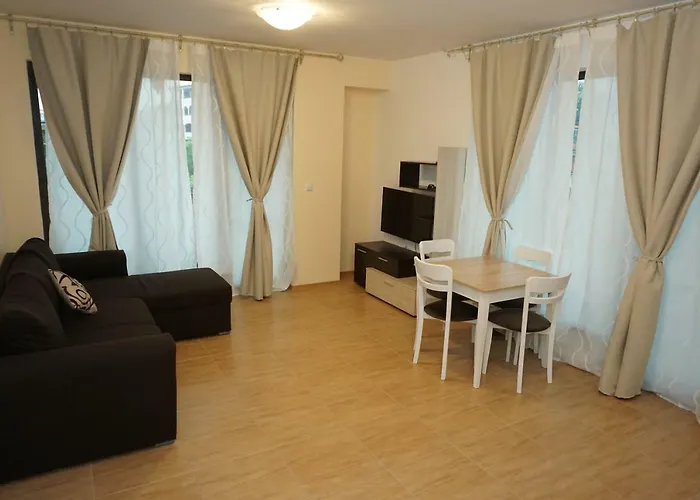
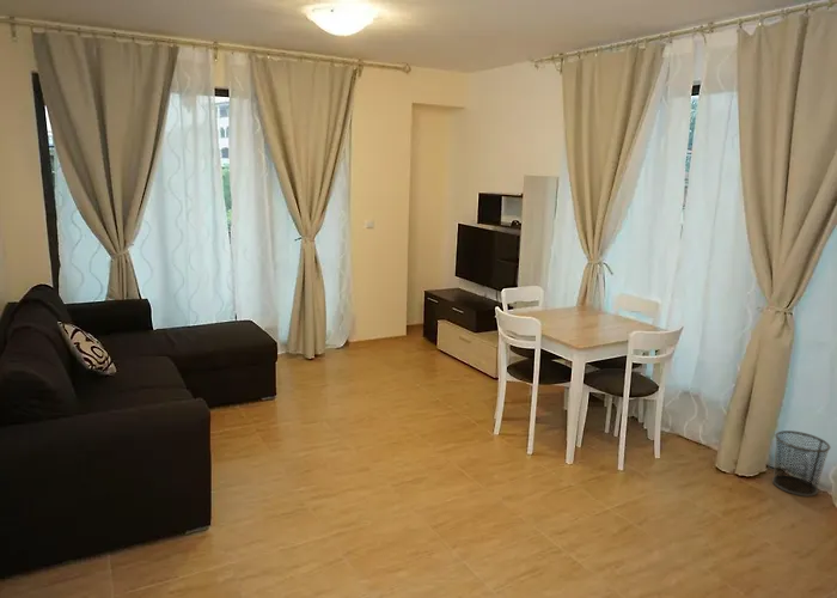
+ waste bin (798, 463)
